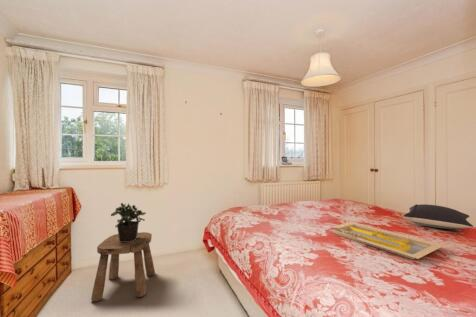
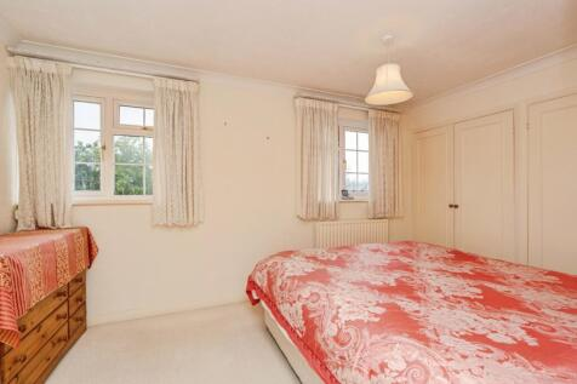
- stool (118, 262)
- serving tray (377, 238)
- pillow (436, 216)
- potted plant (126, 220)
